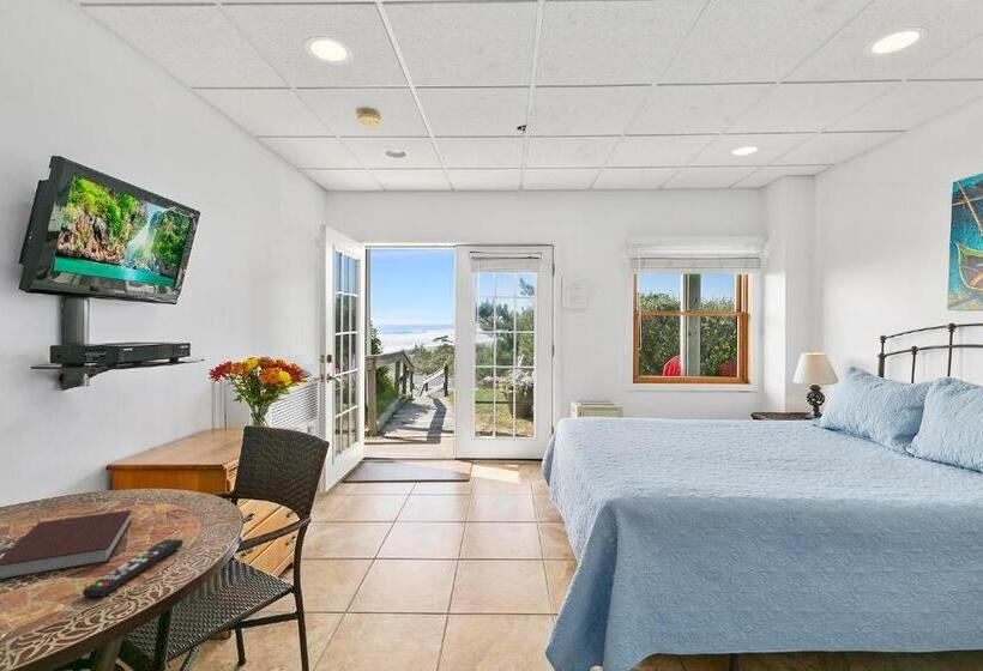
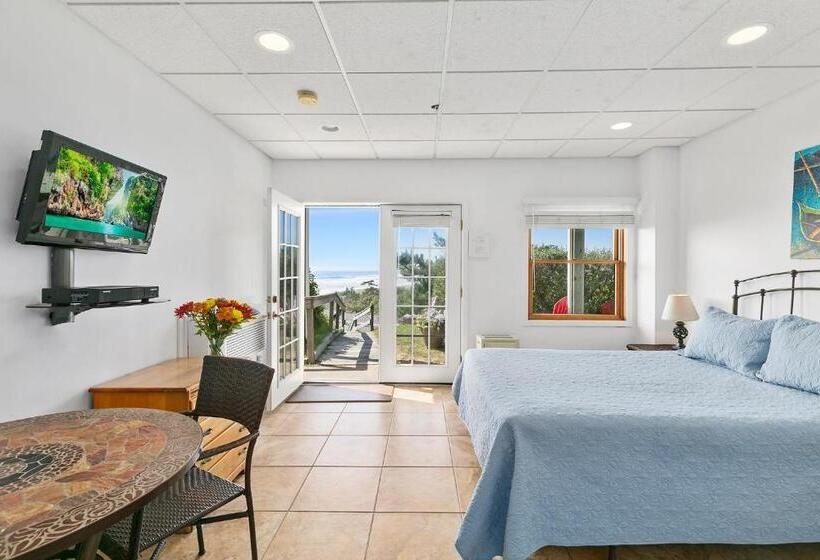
- remote control (138, 564)
- notebook (71, 540)
